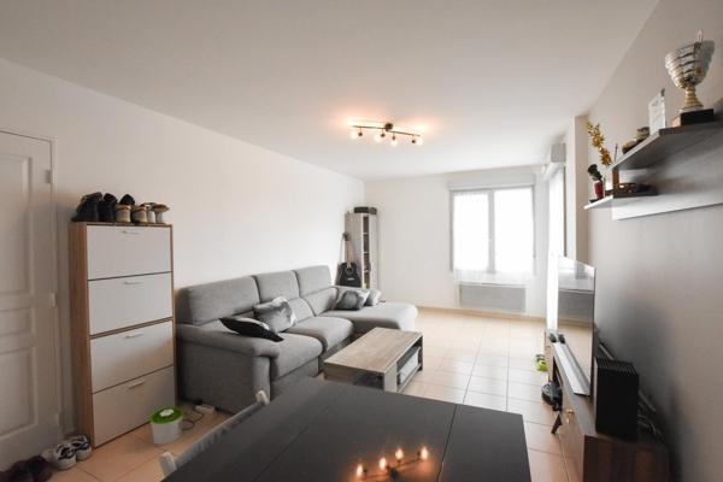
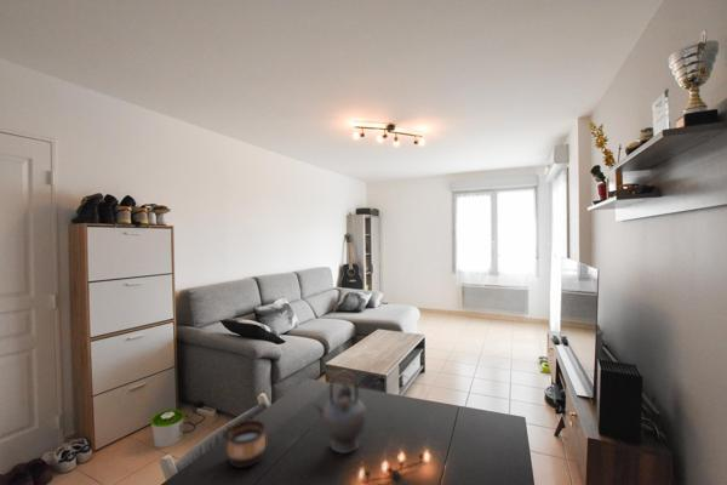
+ cup (246, 443)
+ teapot (339, 407)
